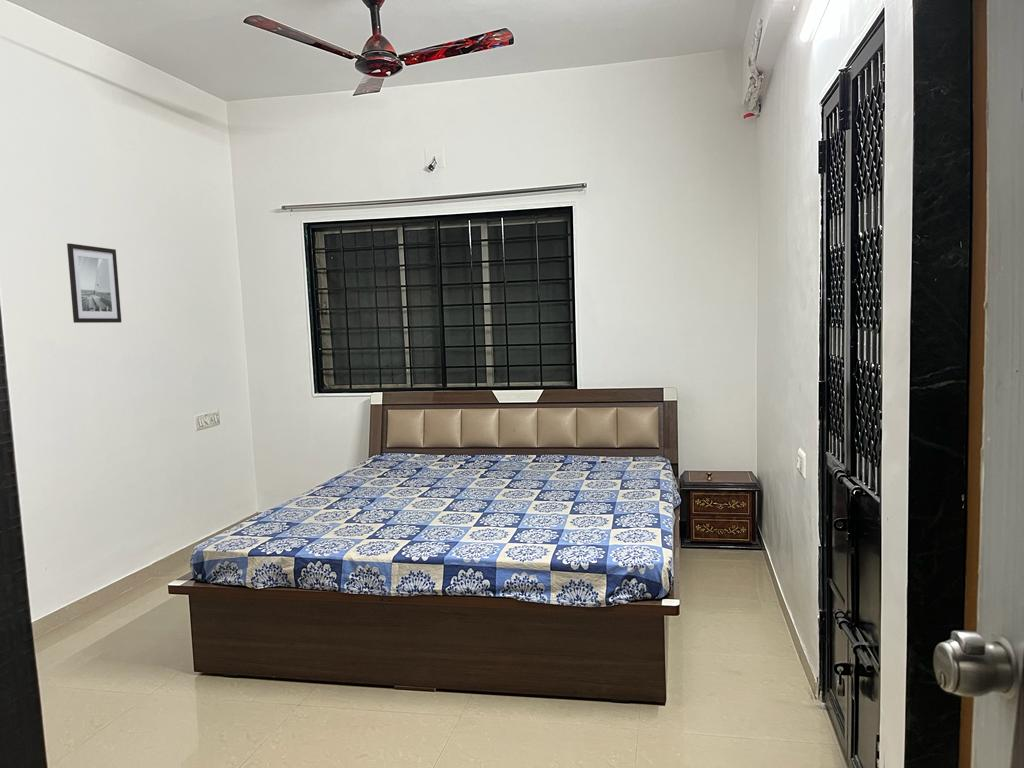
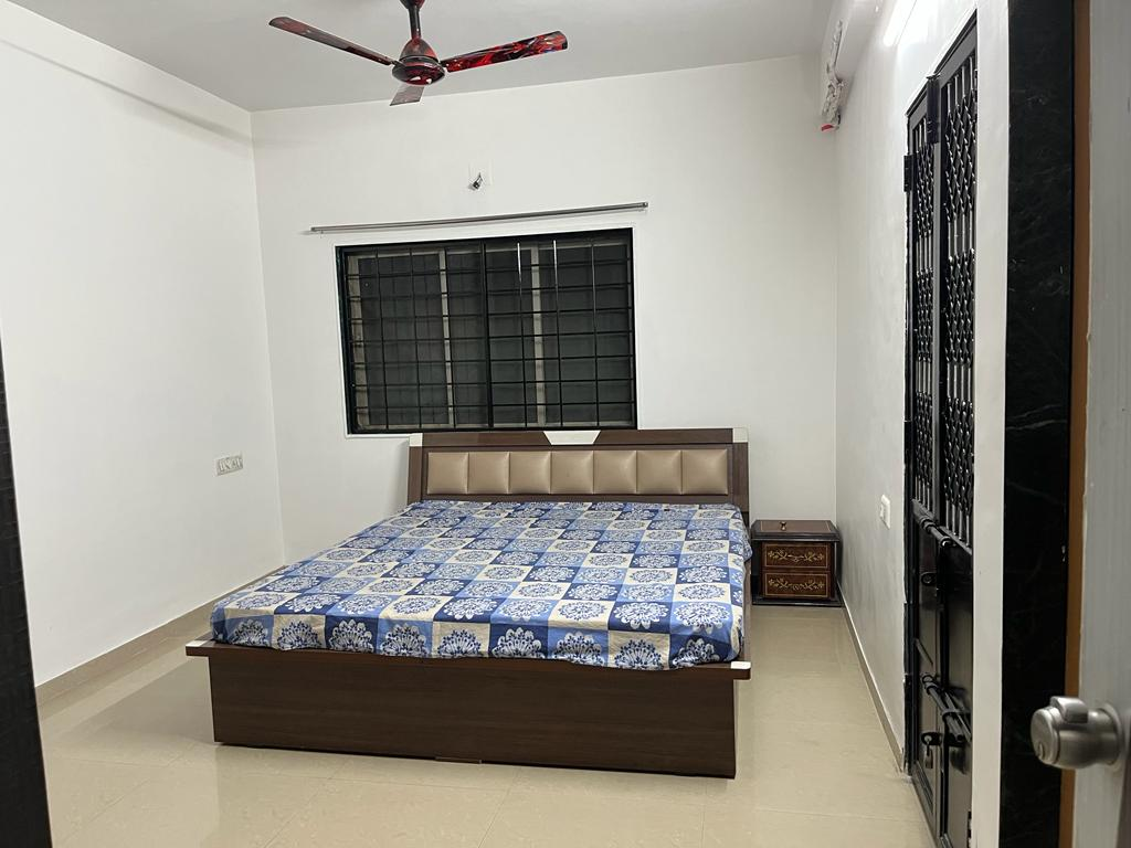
- wall art (95, 284)
